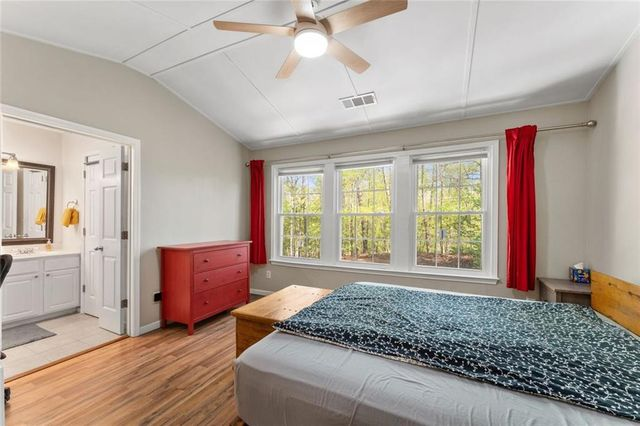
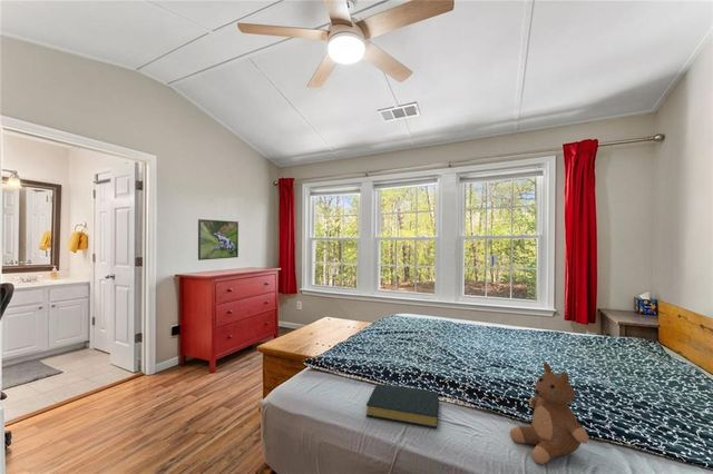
+ hardback book (403, 403)
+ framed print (219, 239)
+ teddy bear (545, 408)
